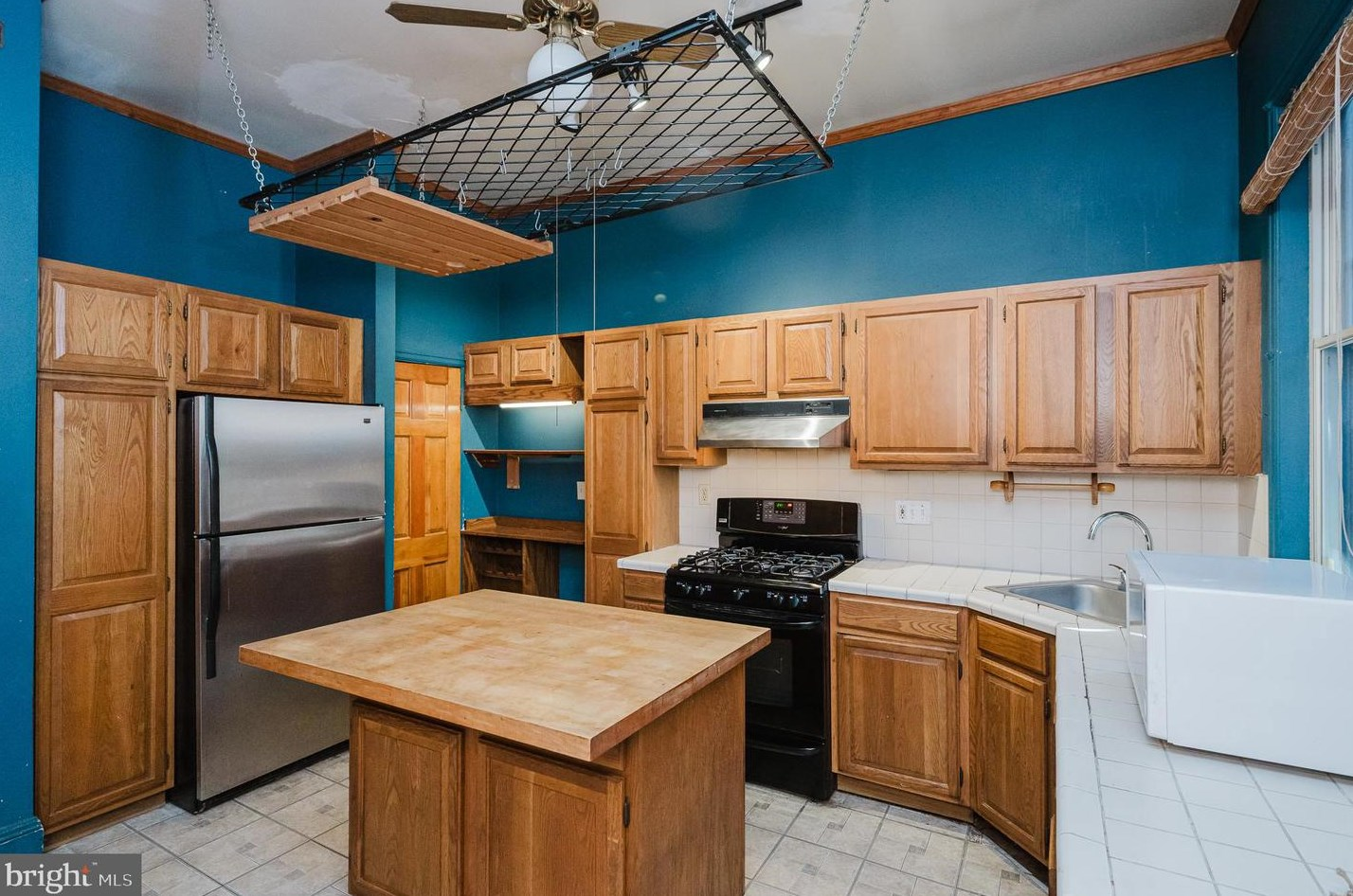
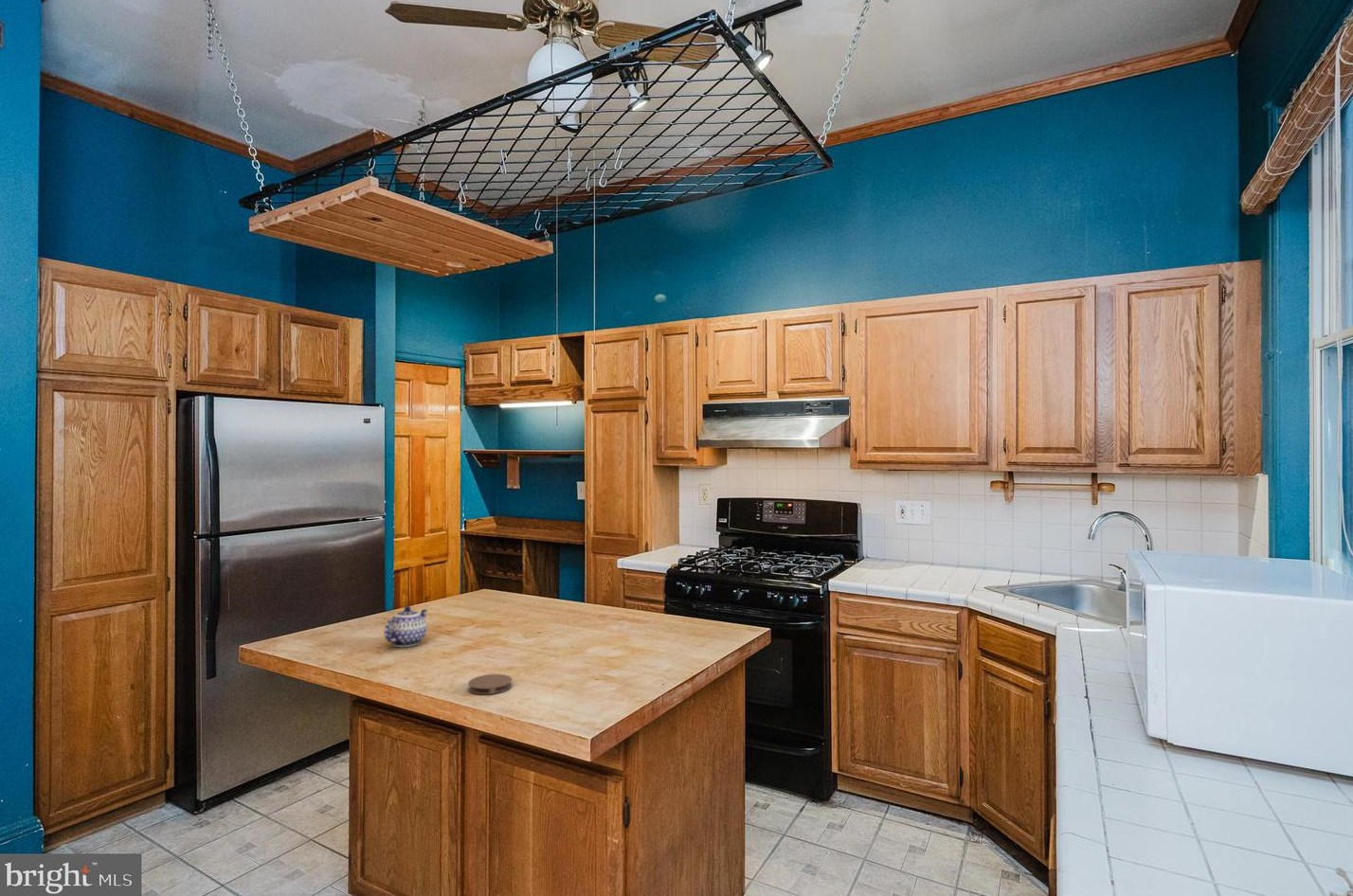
+ teapot (406, 625)
+ coaster (490, 684)
